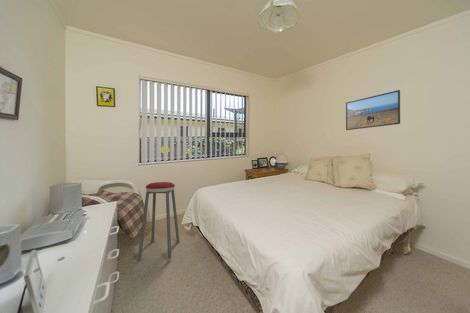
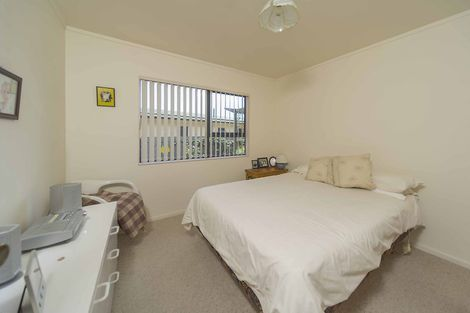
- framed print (370, 112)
- music stool (154, 216)
